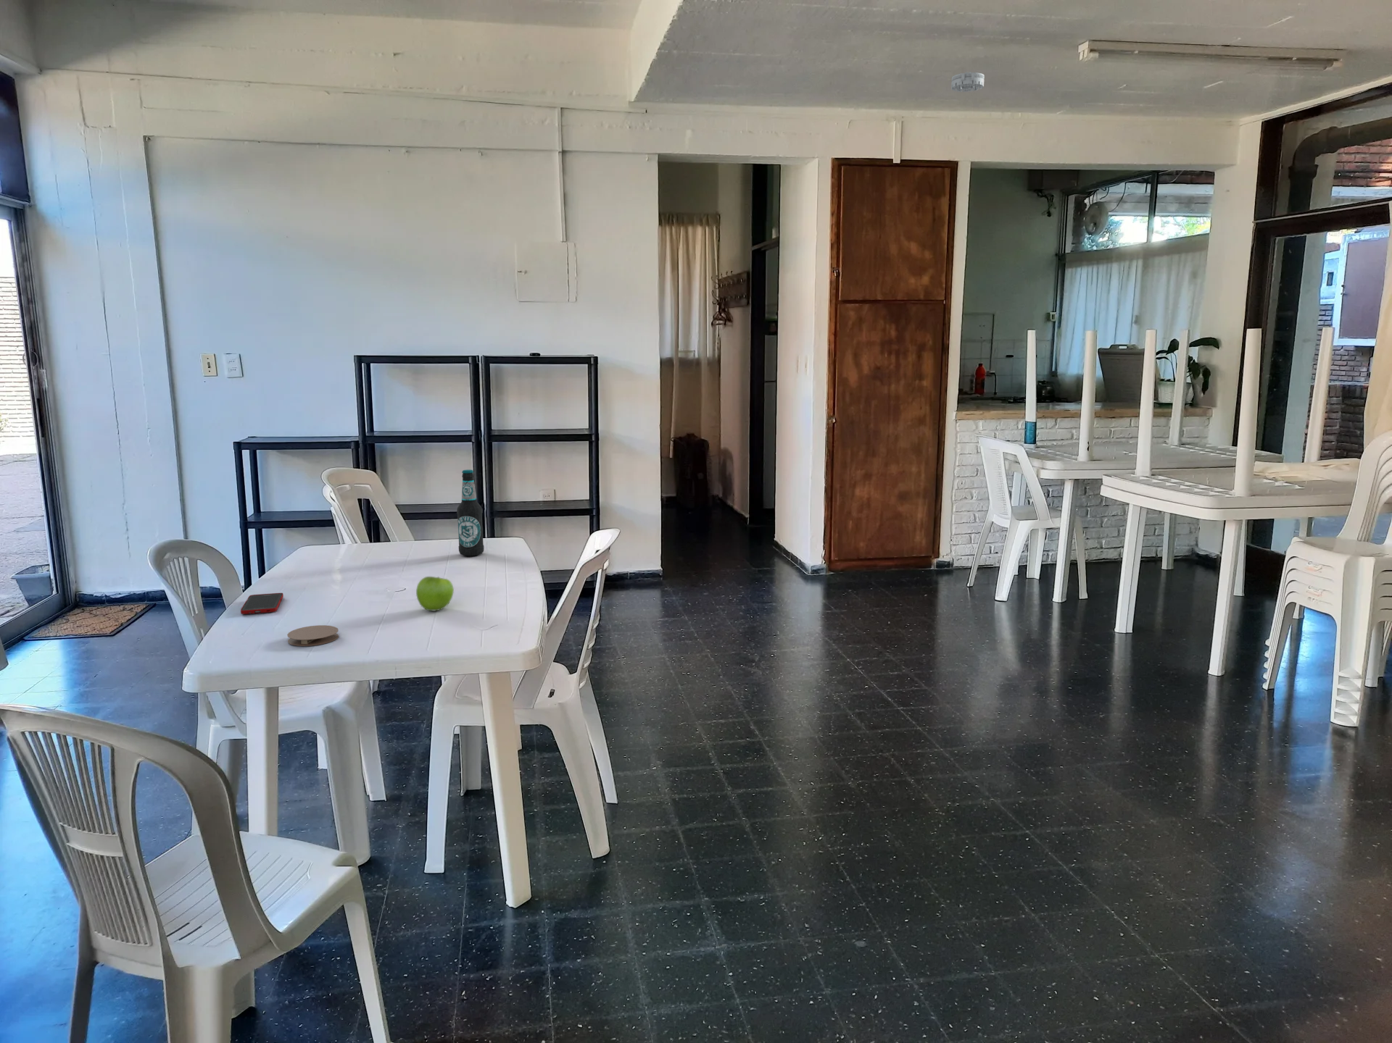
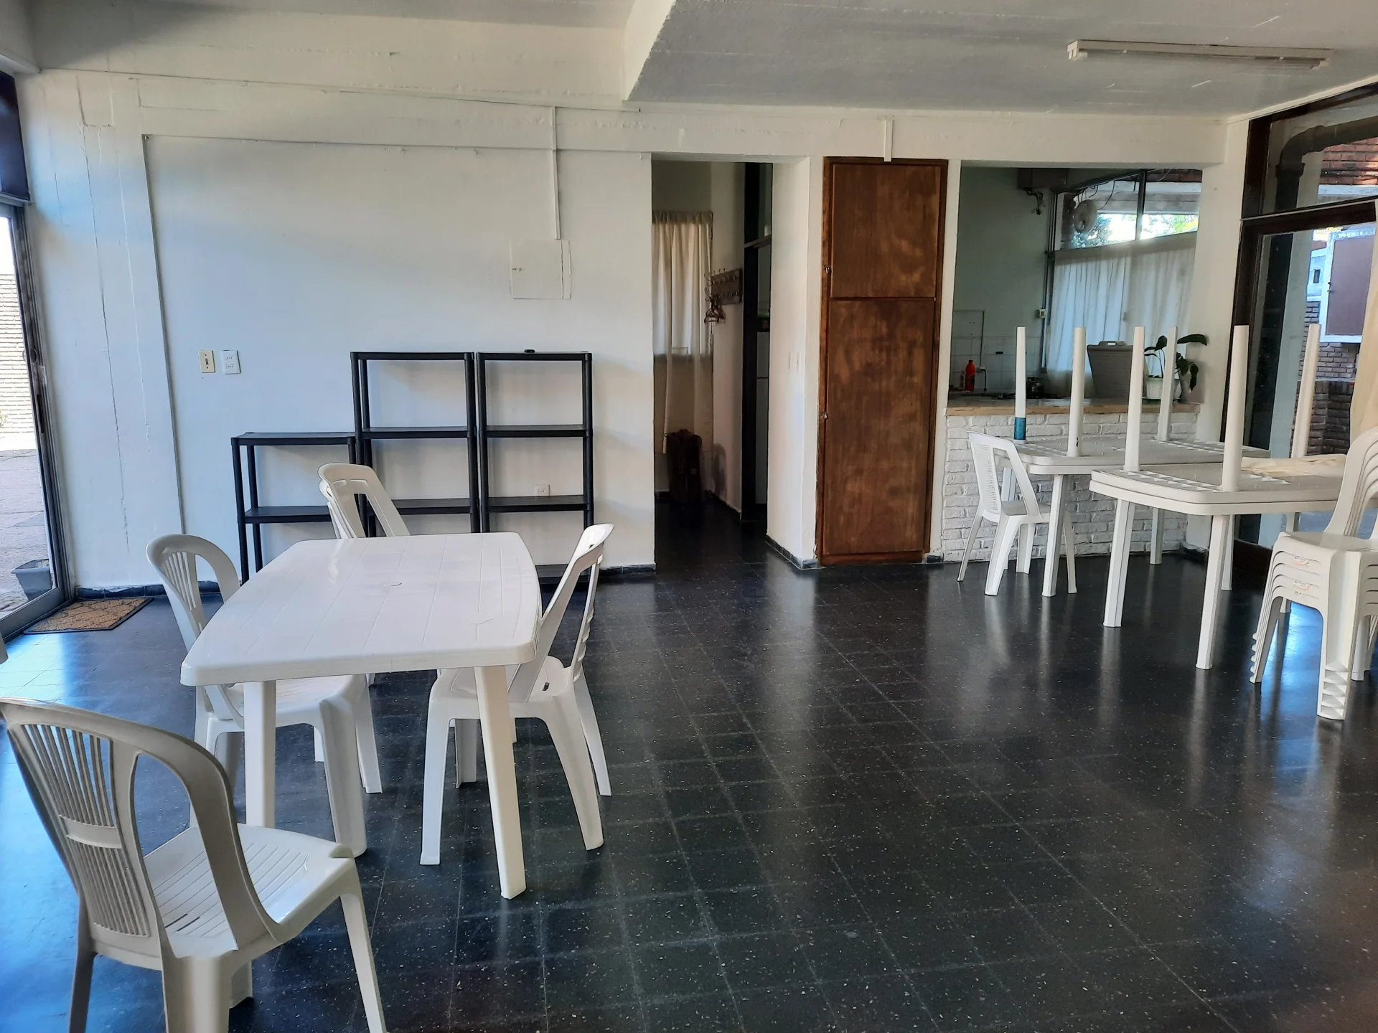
- smoke detector (967, 81)
- cell phone (262, 604)
- coaster (313, 635)
- fruit (435, 592)
- bottle (469, 512)
